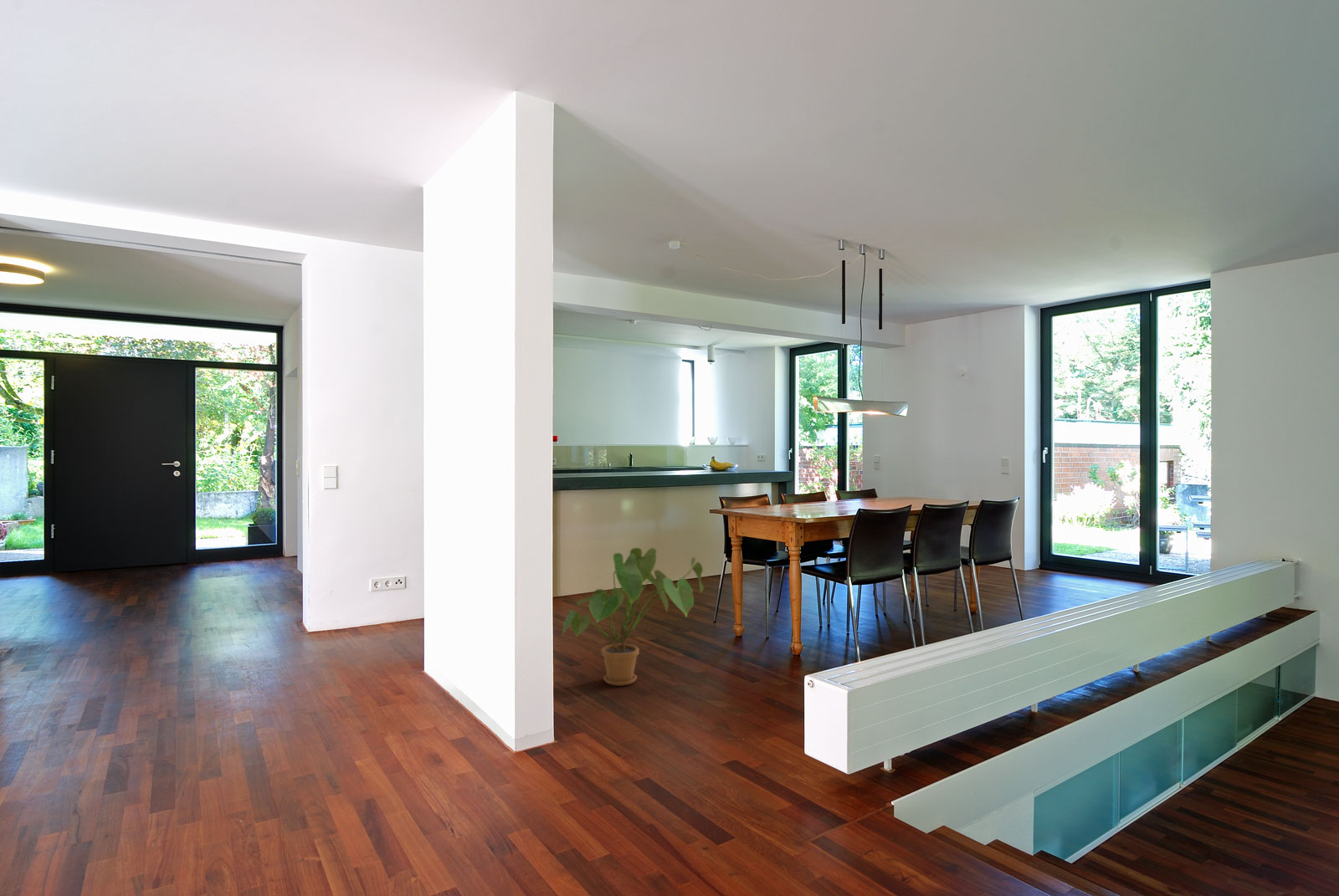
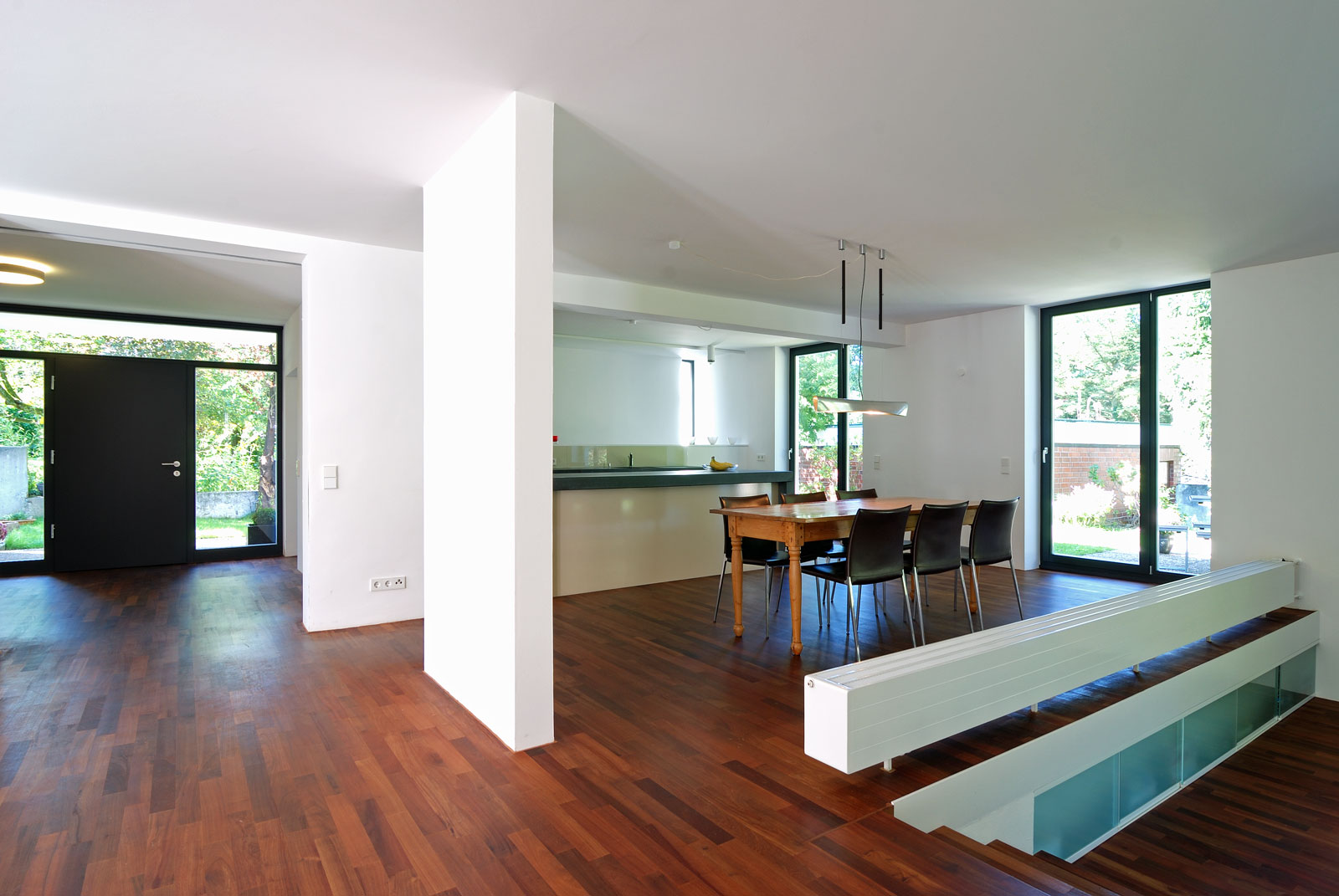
- house plant (639, 614)
